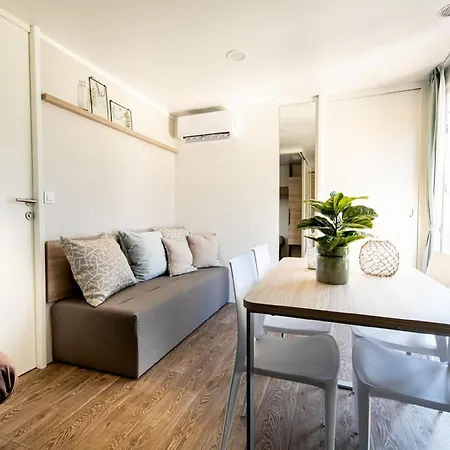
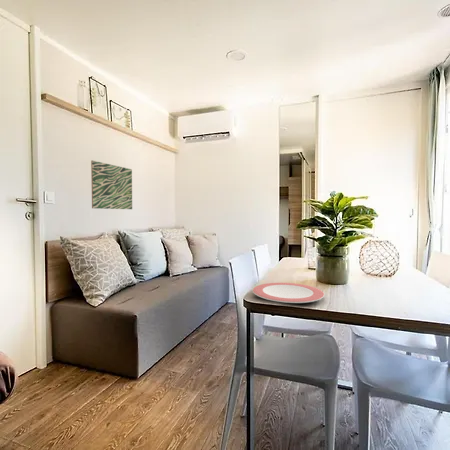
+ plate (287, 293)
+ wall art (113, 187)
